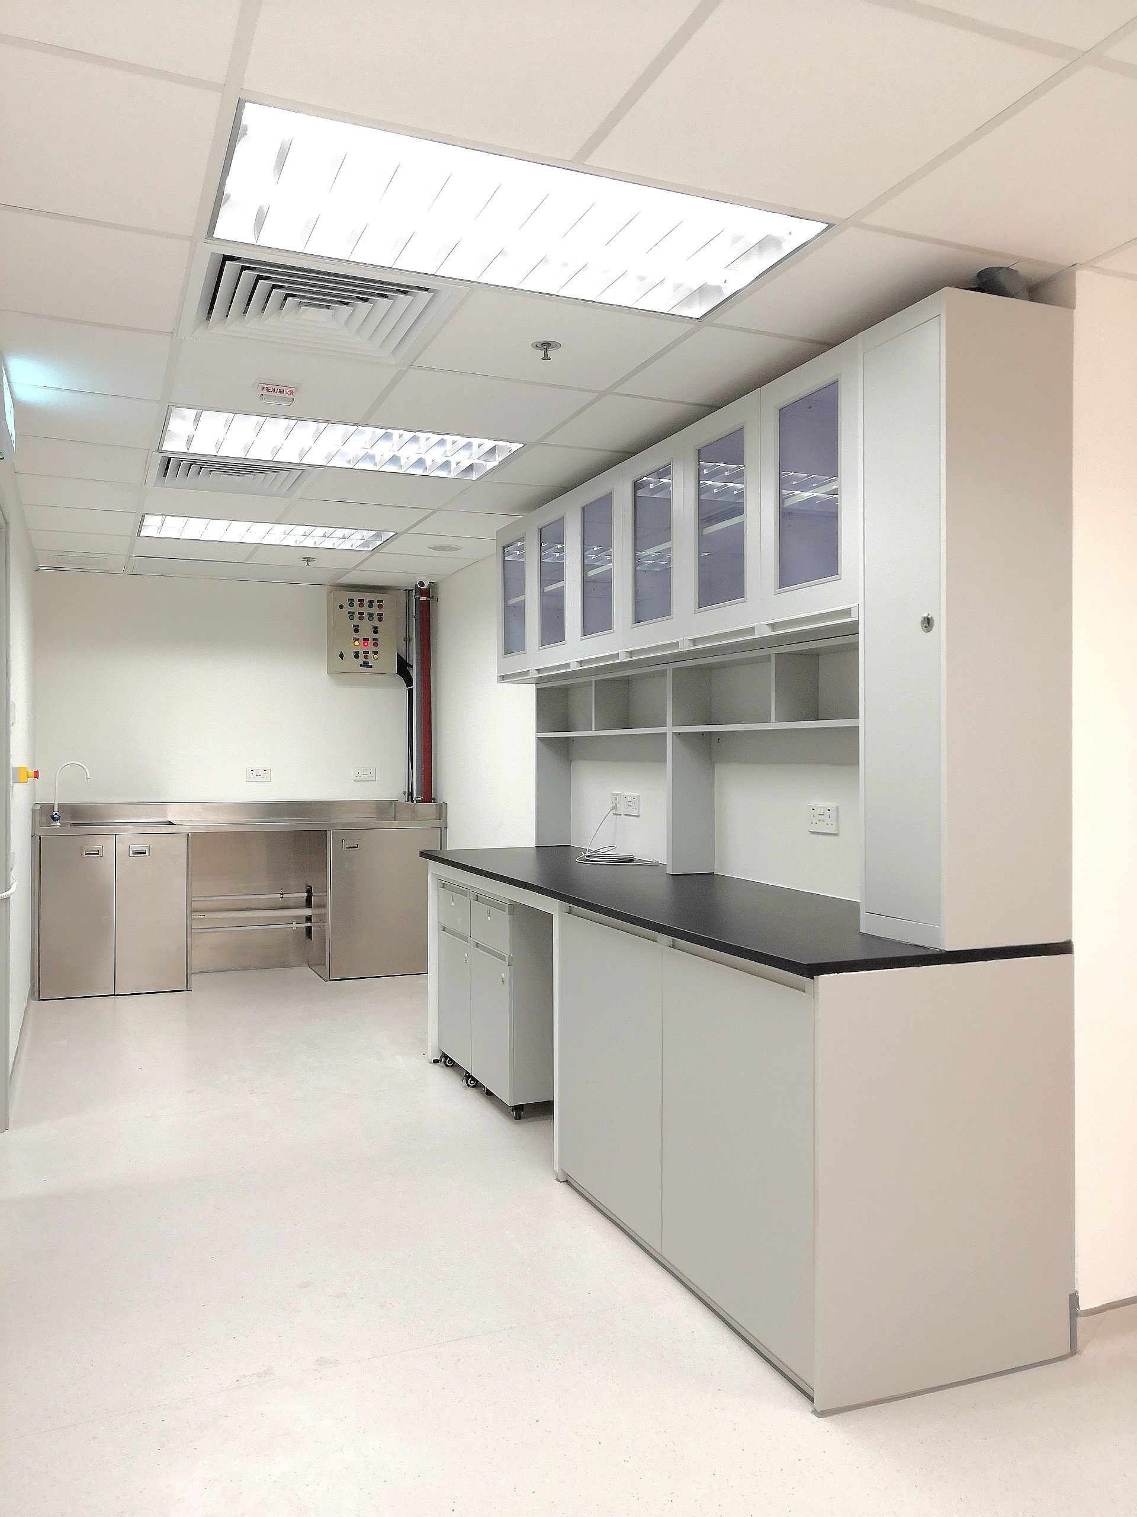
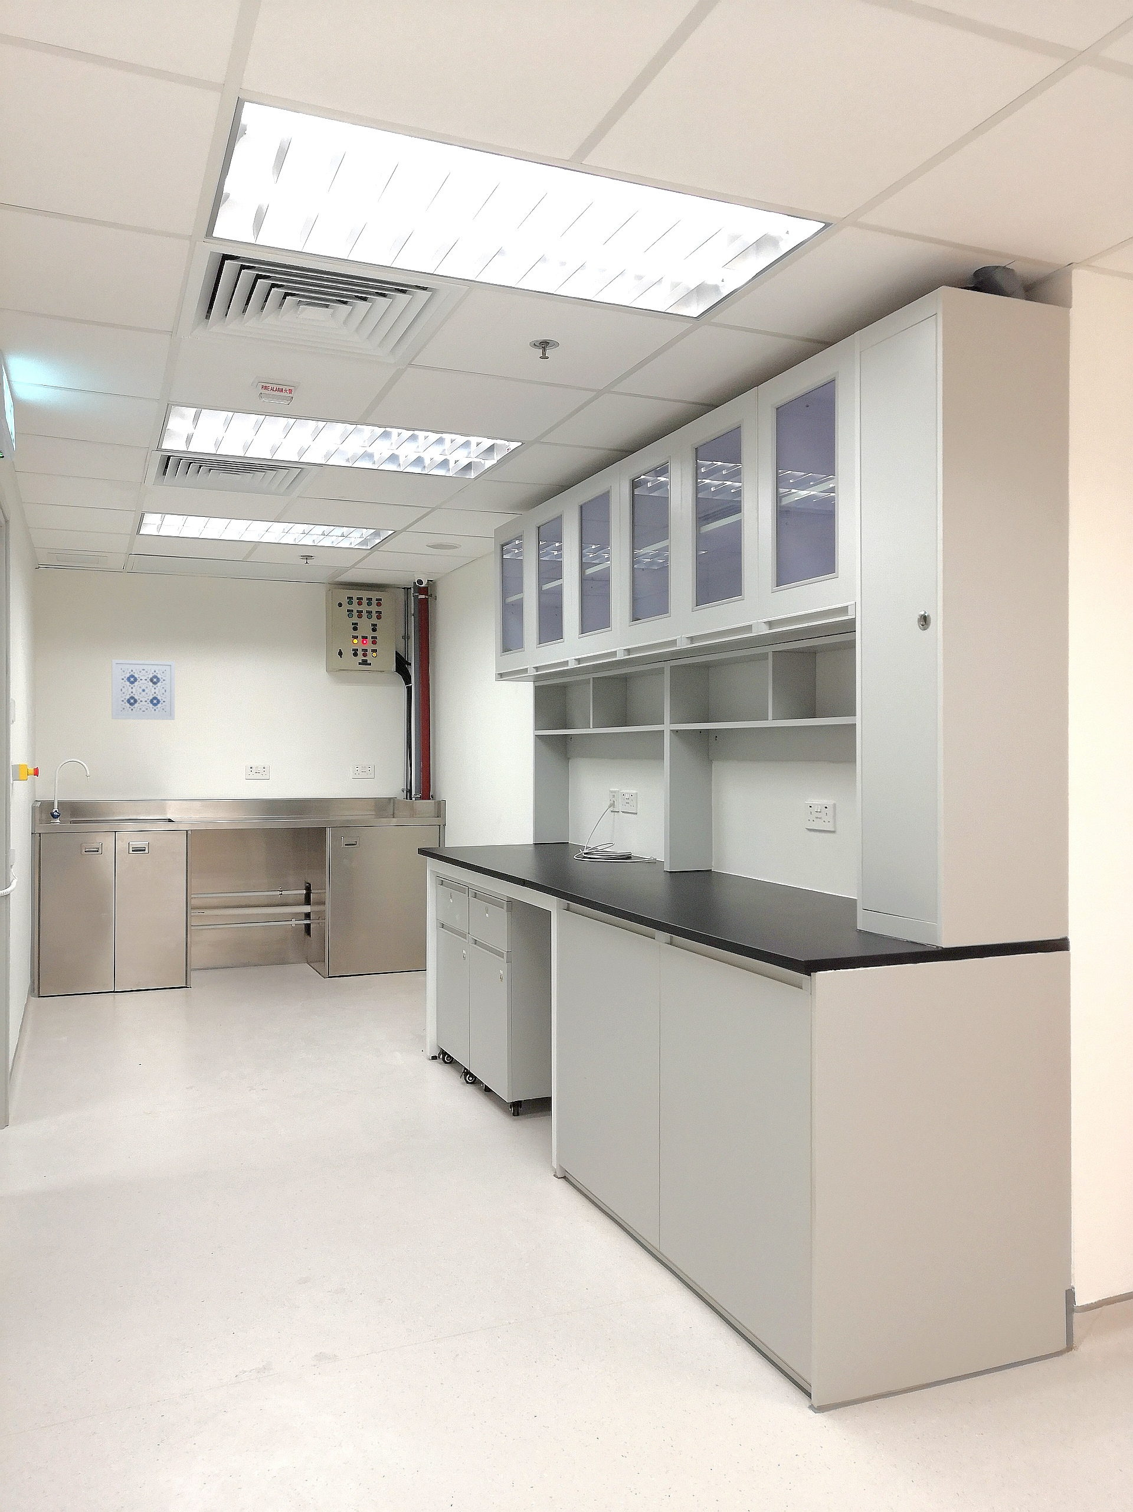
+ wall art (143, 689)
